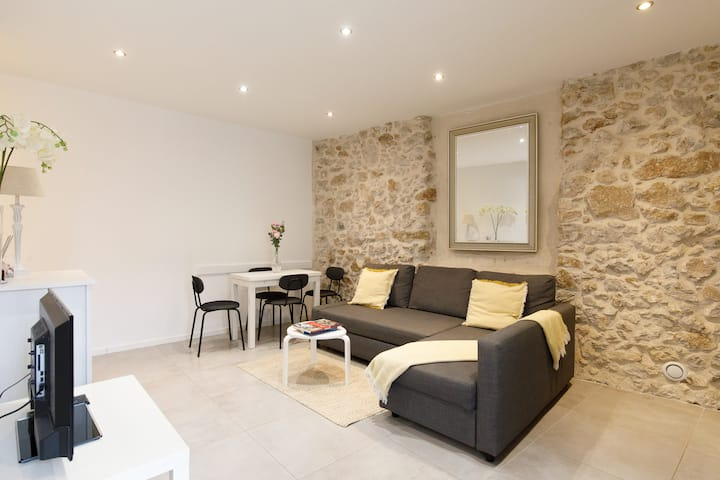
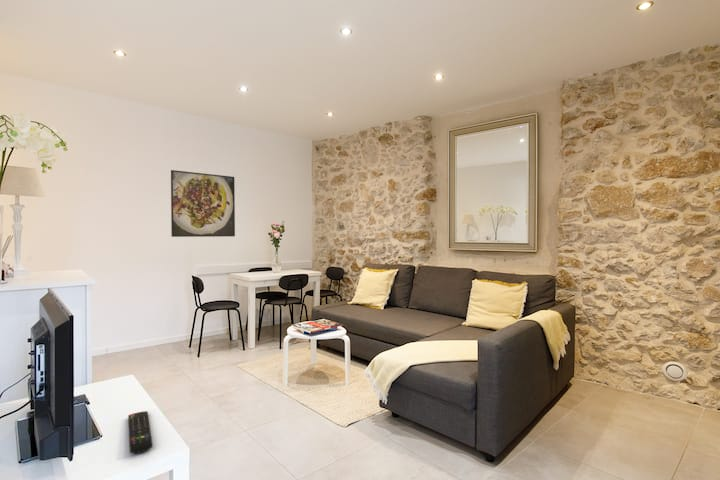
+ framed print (204, 205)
+ remote control (139, 430)
